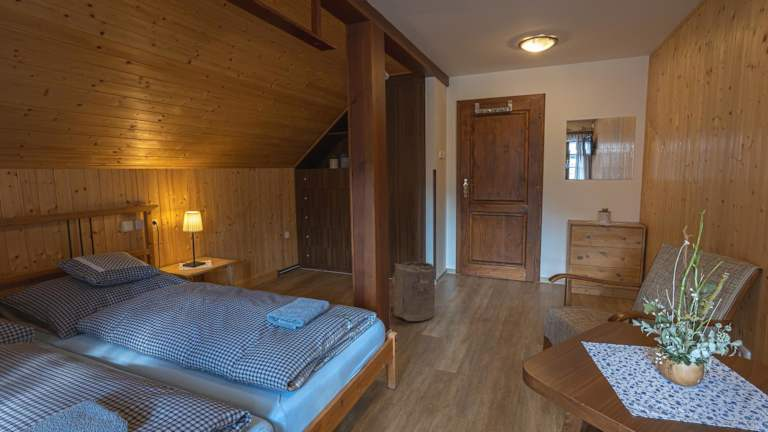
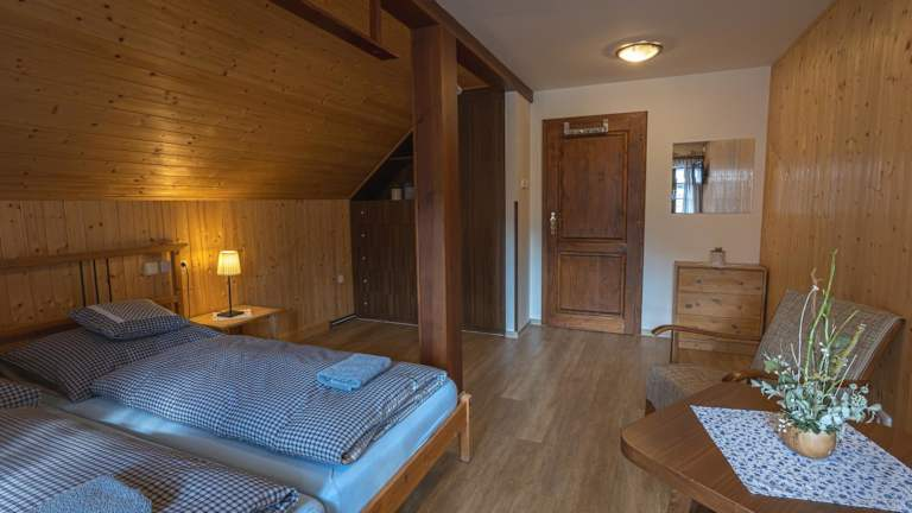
- laundry hamper (414, 289)
